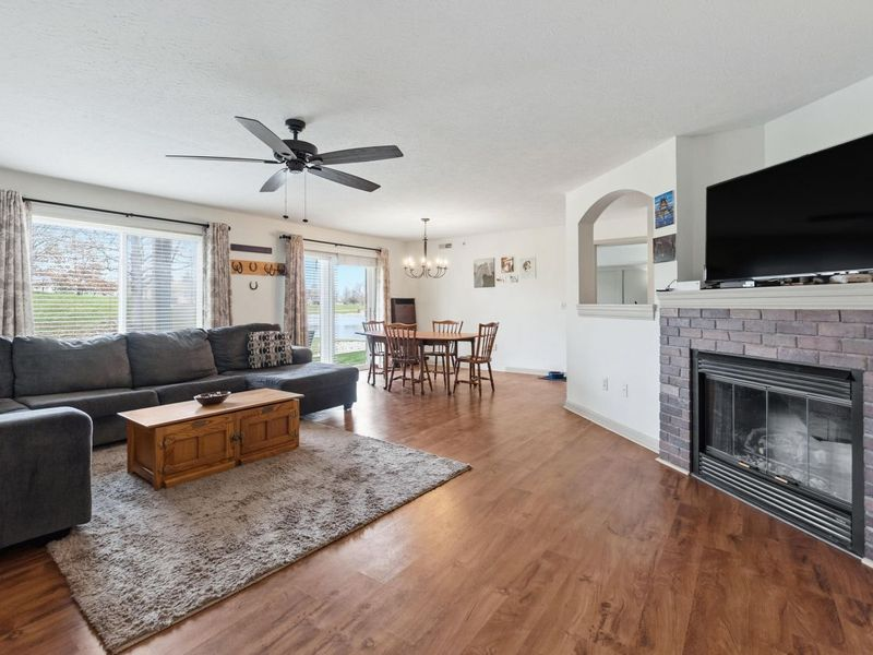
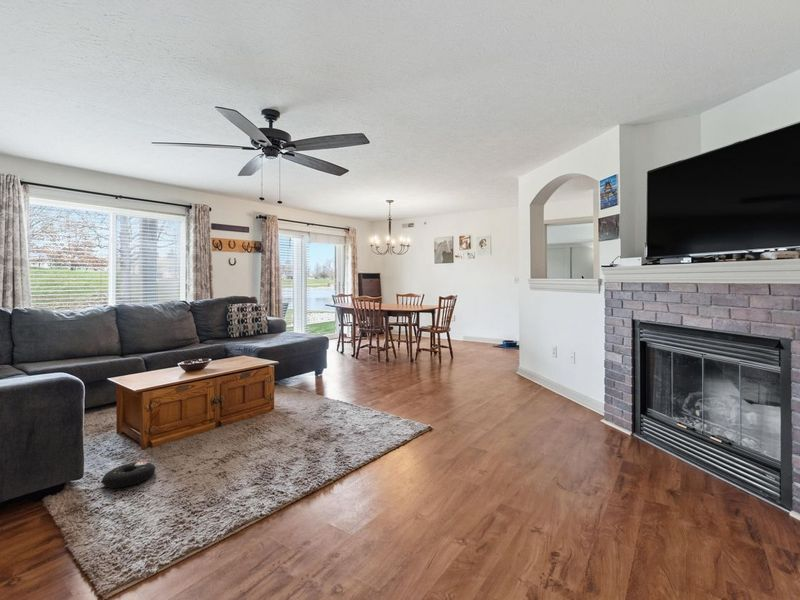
+ decorative ball (129, 473)
